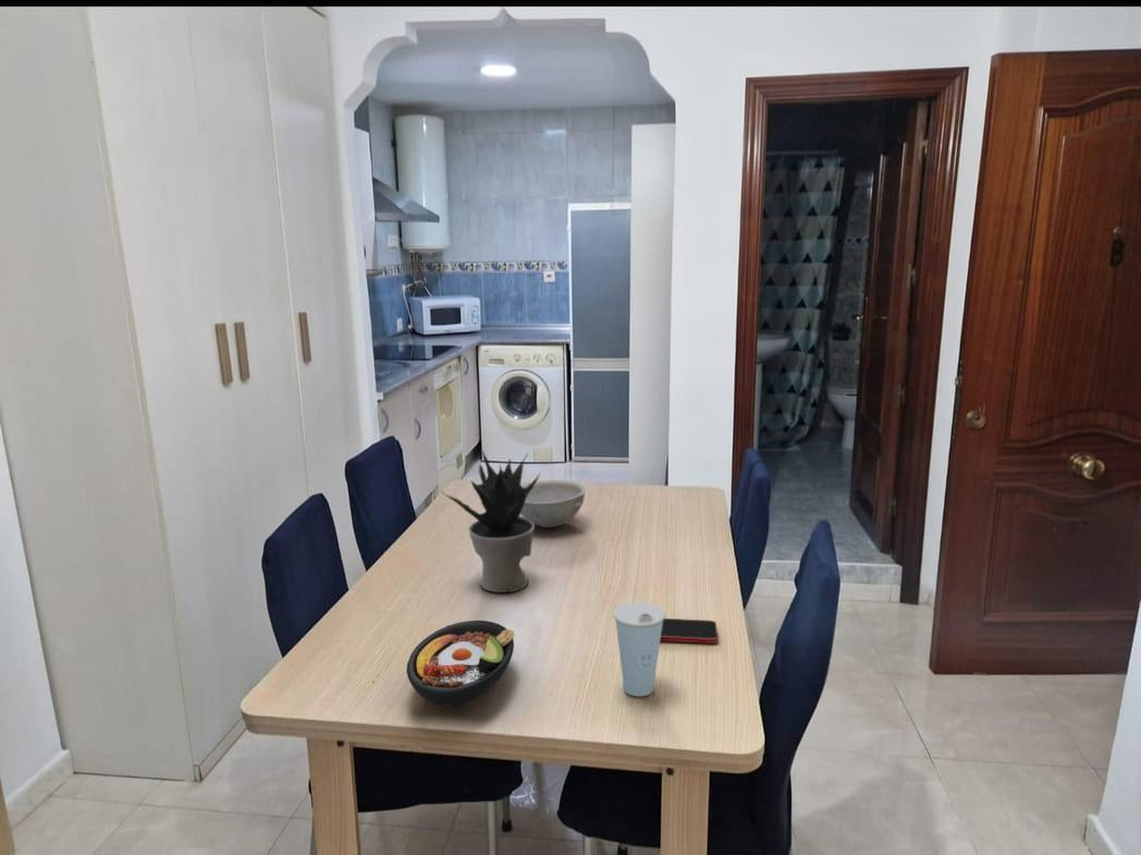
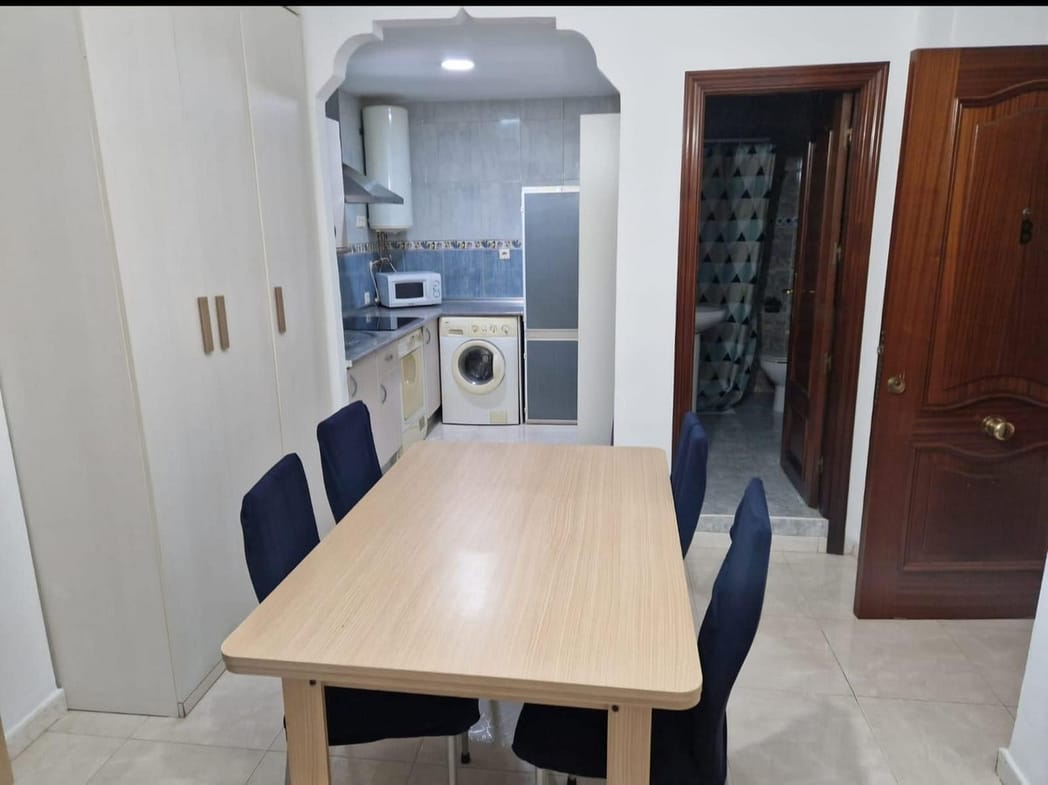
- cup (638, 648)
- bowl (462, 664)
- smartphone (677, 630)
- potted plant (506, 518)
- bowl (549, 506)
